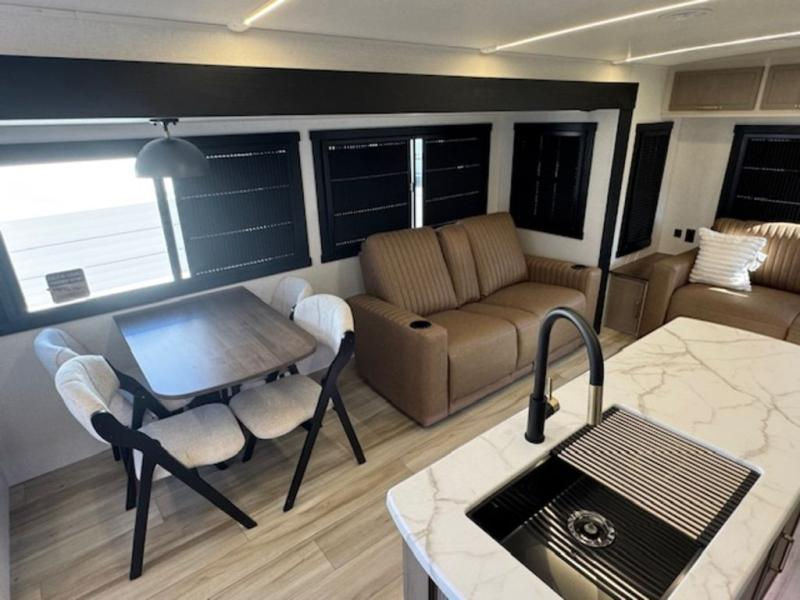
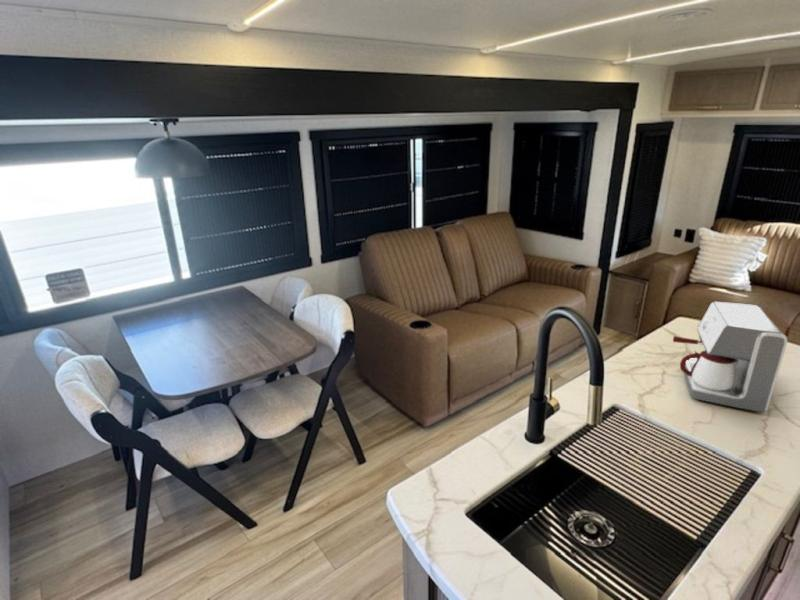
+ coffee maker (730, 351)
